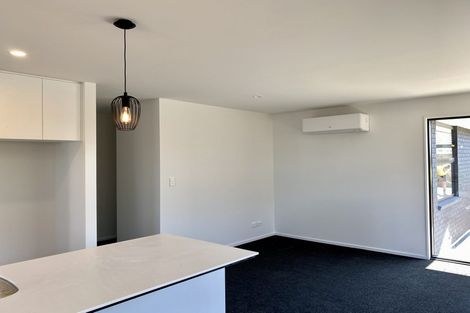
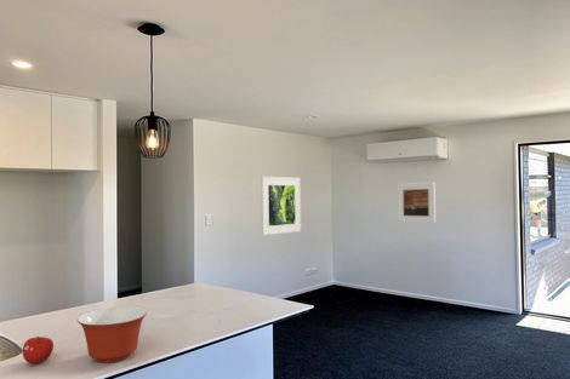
+ mixing bowl (113, 335)
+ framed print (281, 205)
+ fruit (38, 348)
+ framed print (416, 202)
